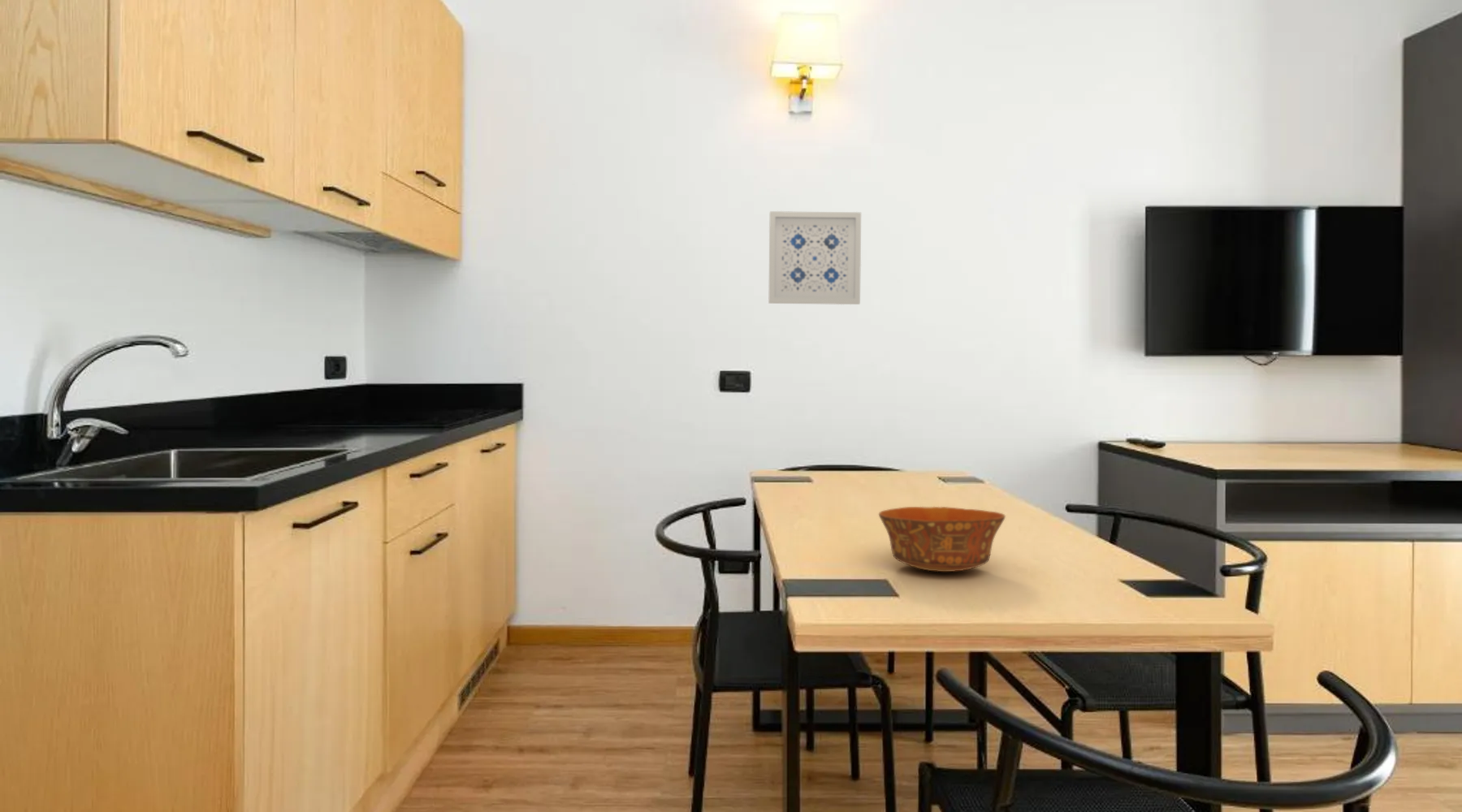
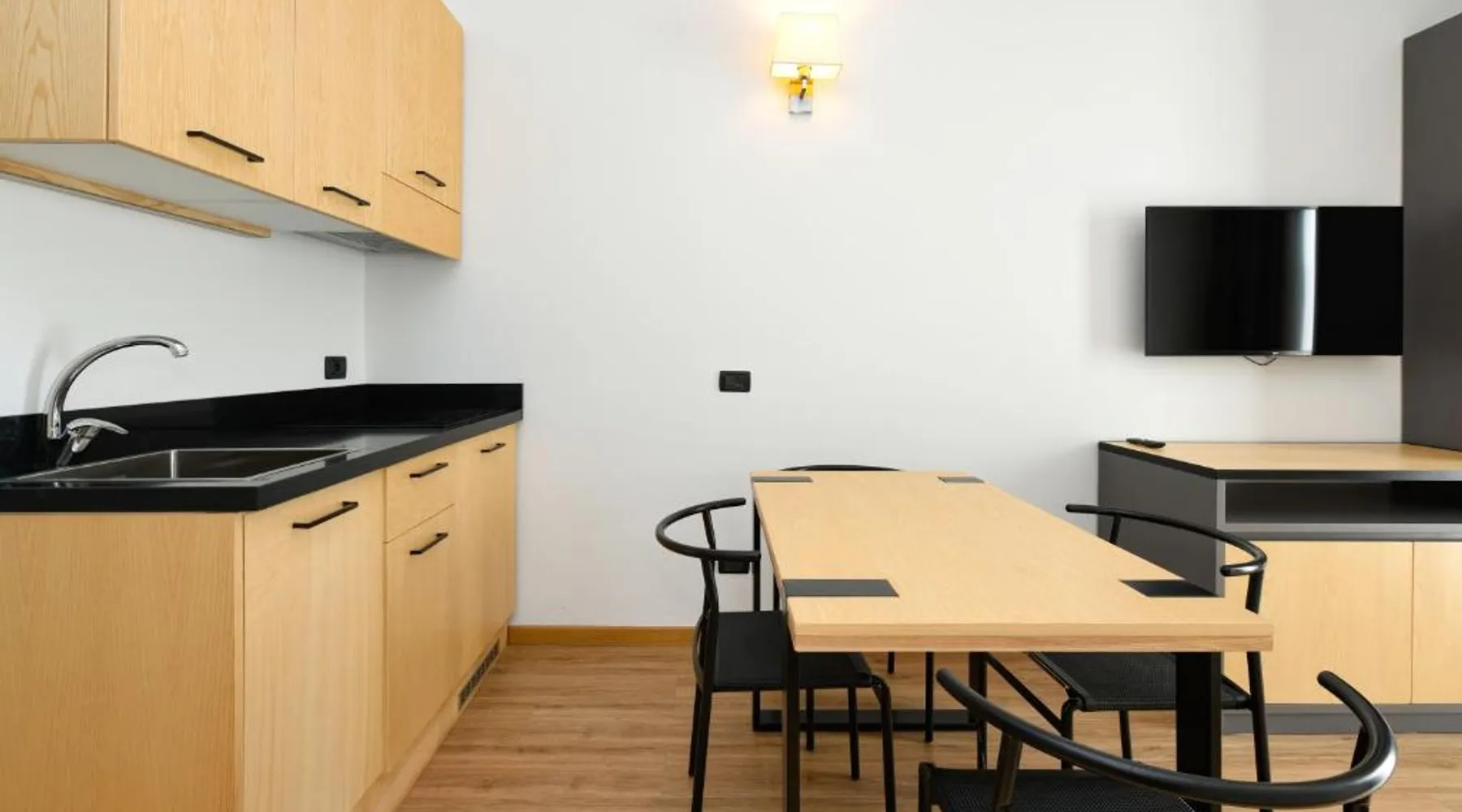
- bowl (940, 540)
- wall art (815, 257)
